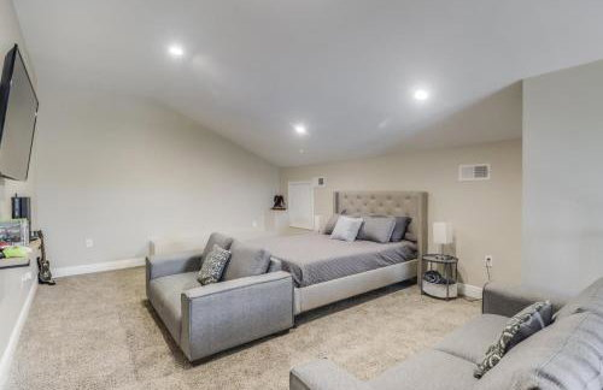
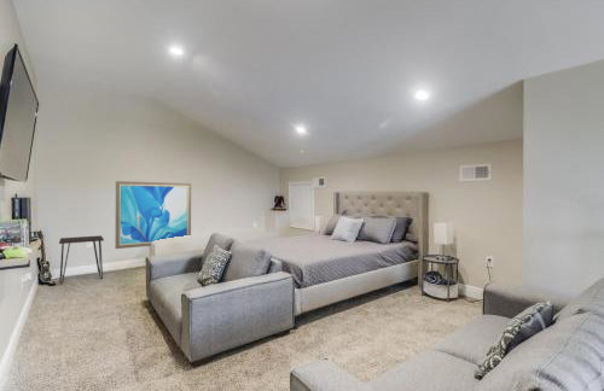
+ wall art (156, 214)
+ desk (95, 258)
